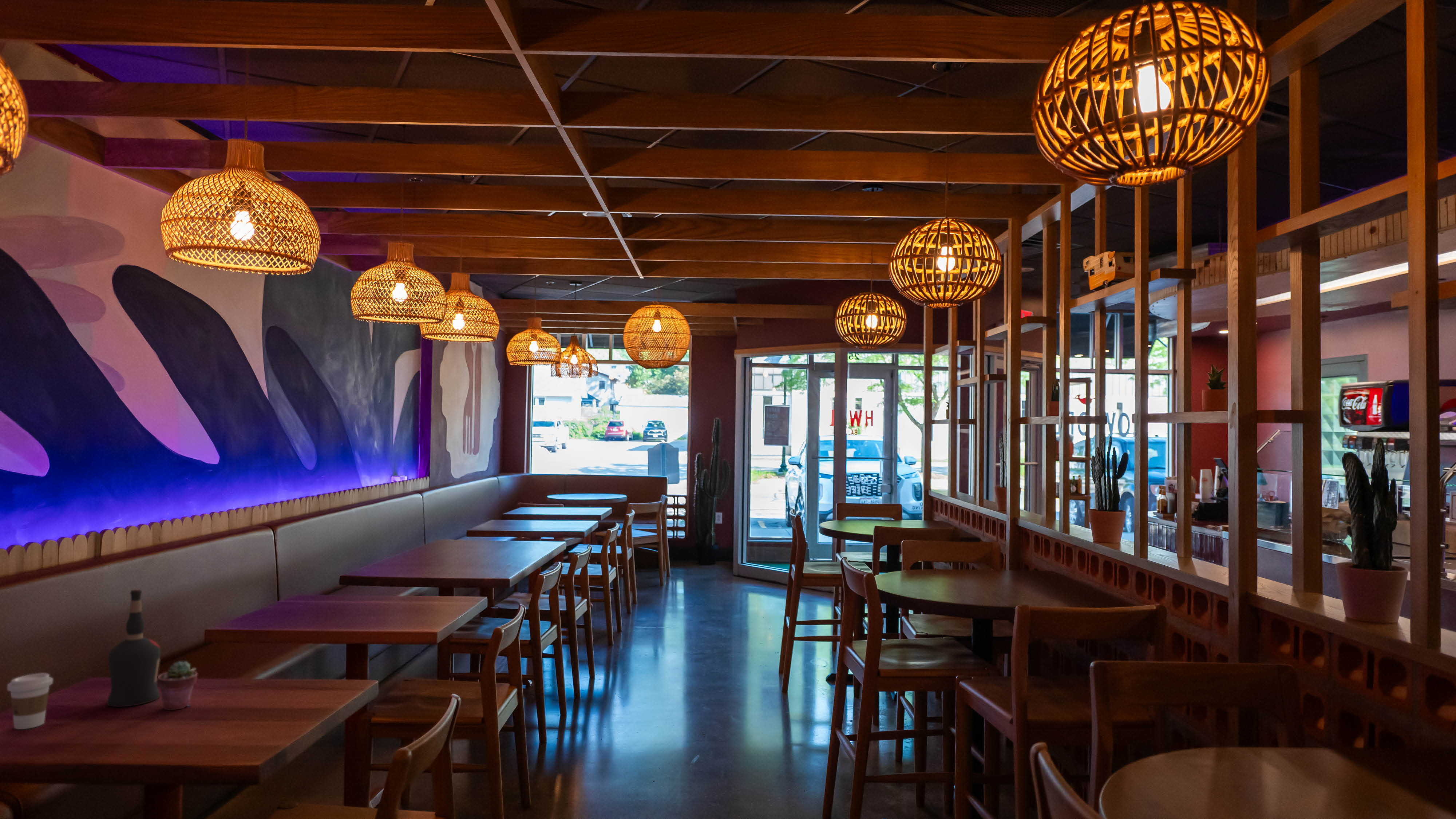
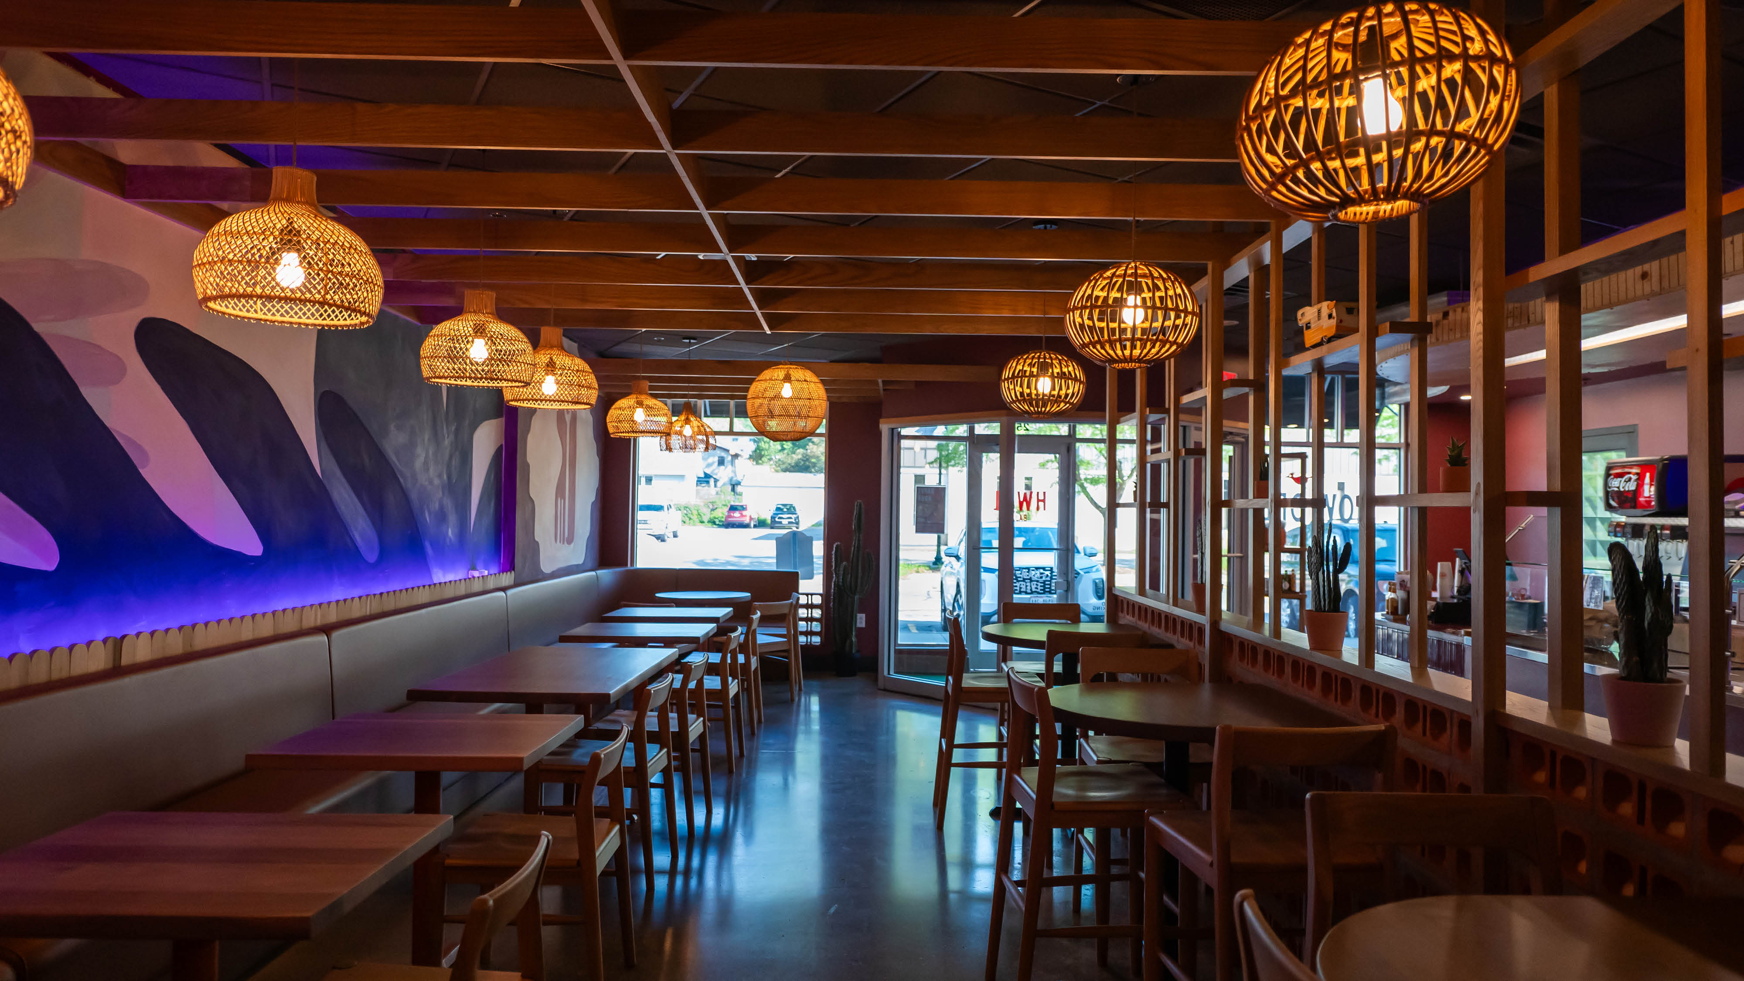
- liquor bottle (135, 645)
- potted succulent (177, 684)
- coffee cup (30, 701)
